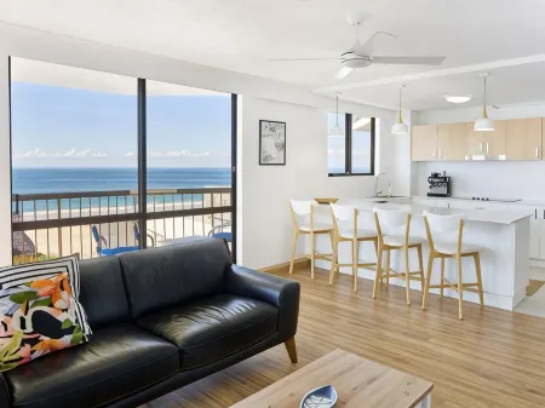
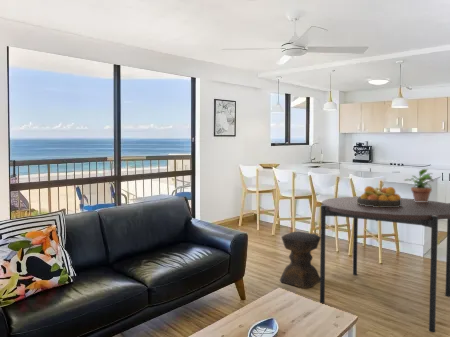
+ potted plant (419, 184)
+ fruit bowl (379, 195)
+ dining table (387, 221)
+ stool (300, 257)
